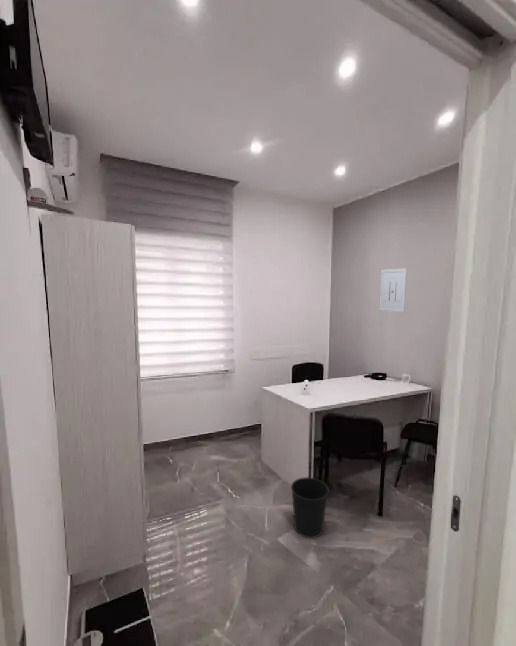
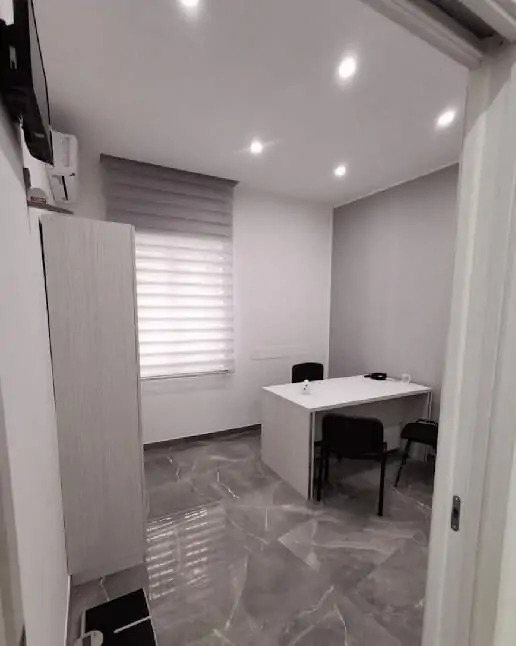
- wall art (392, 290)
- wastebasket (309, 507)
